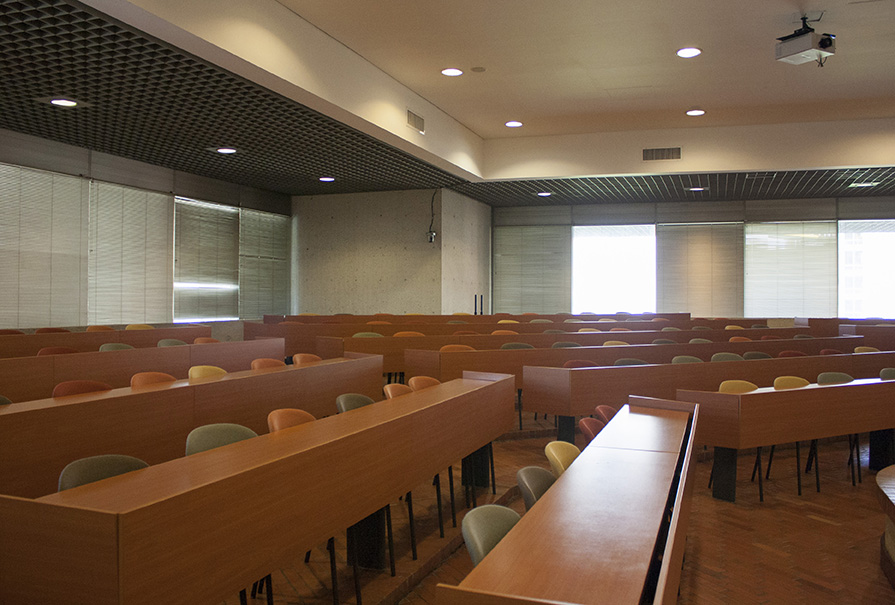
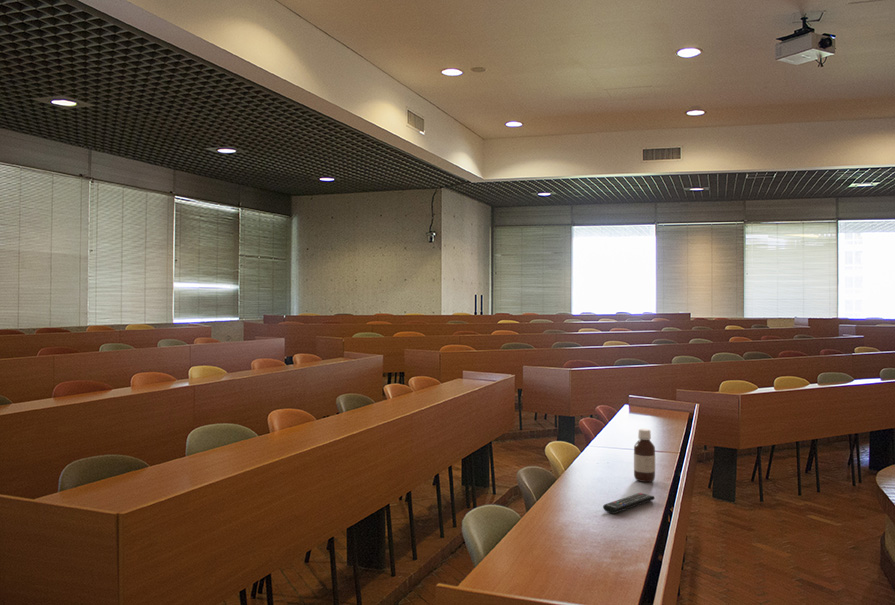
+ bottle (644, 455)
+ remote control (629, 502)
